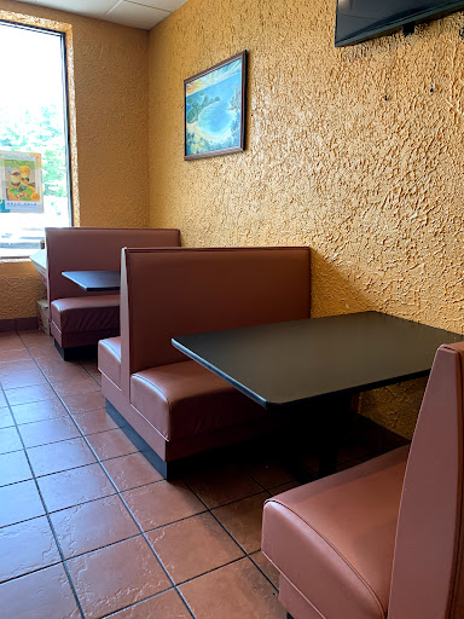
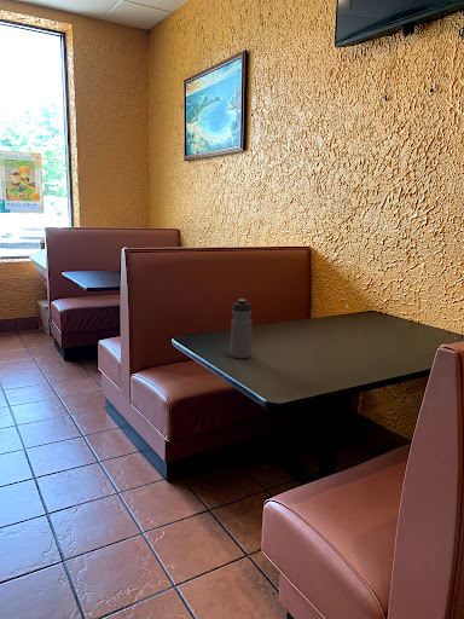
+ water bottle (240, 328)
